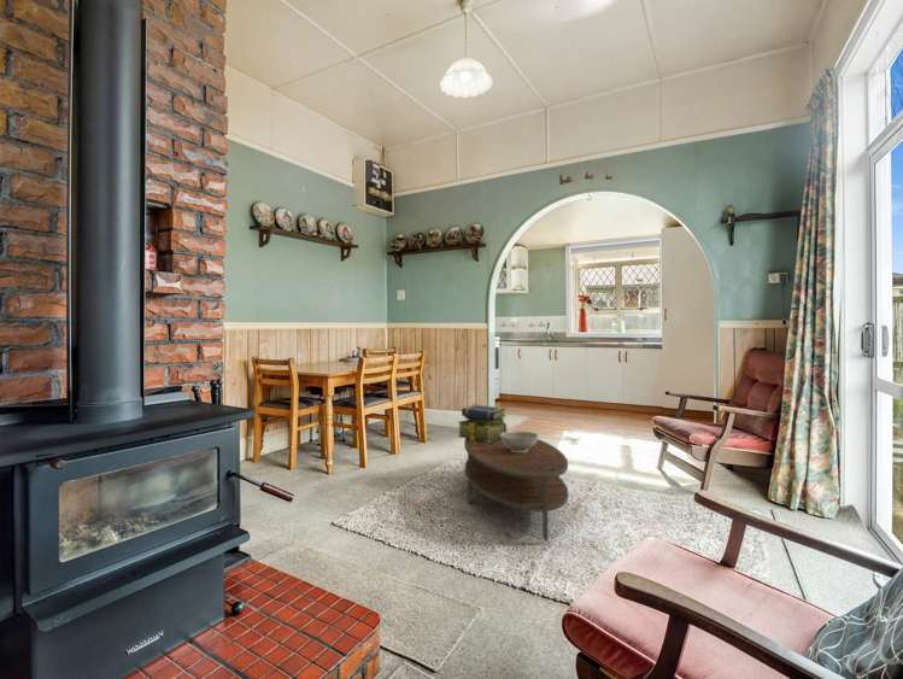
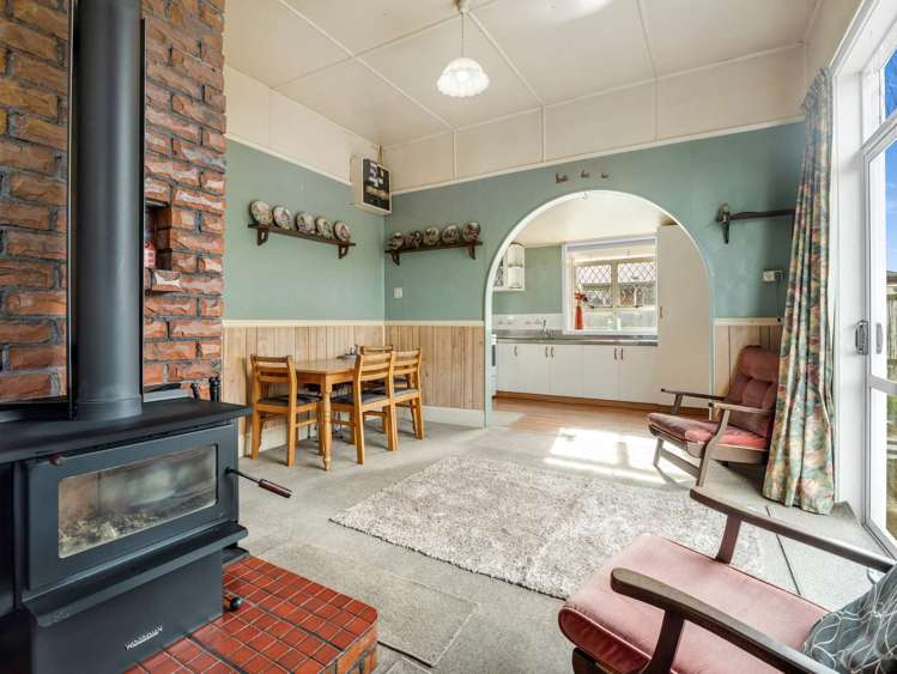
- decorative bowl (518, 441)
- stack of books (483, 422)
- coffee table (511, 474)
